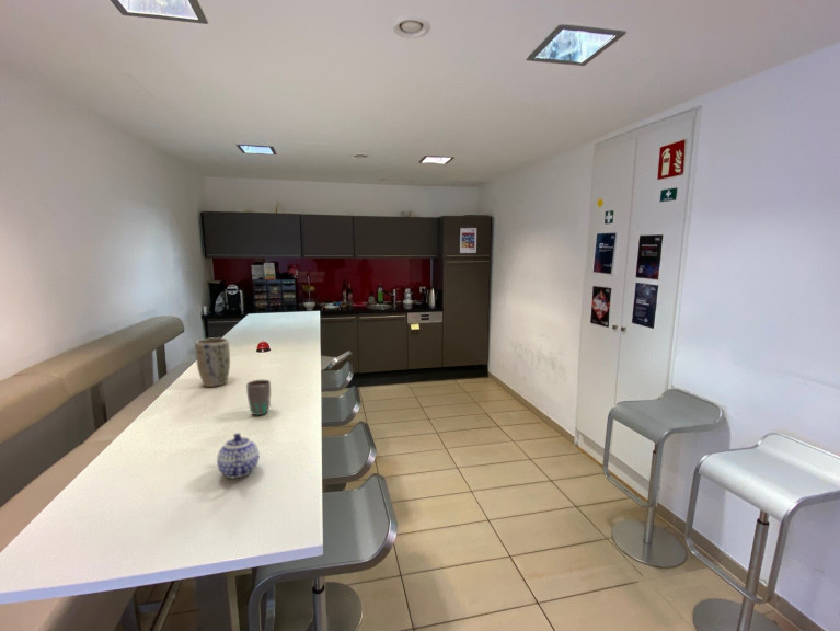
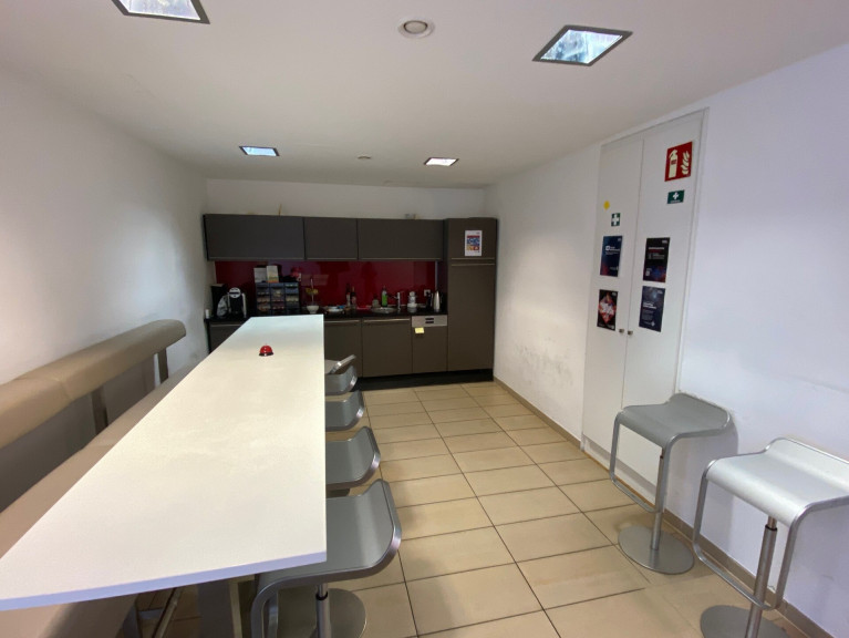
- plant pot (214, 362)
- mug (260, 395)
- teapot (238, 454)
